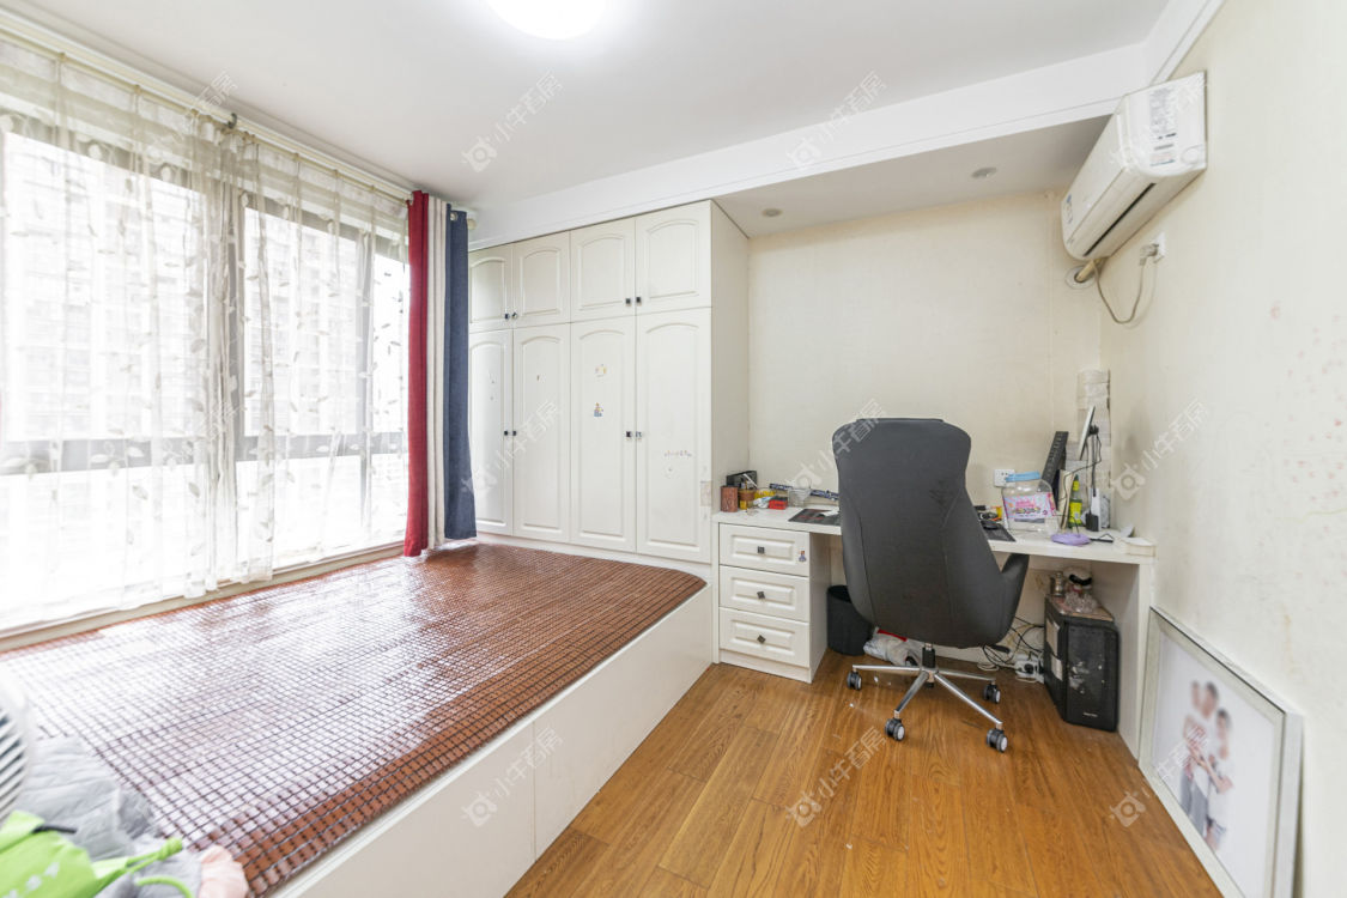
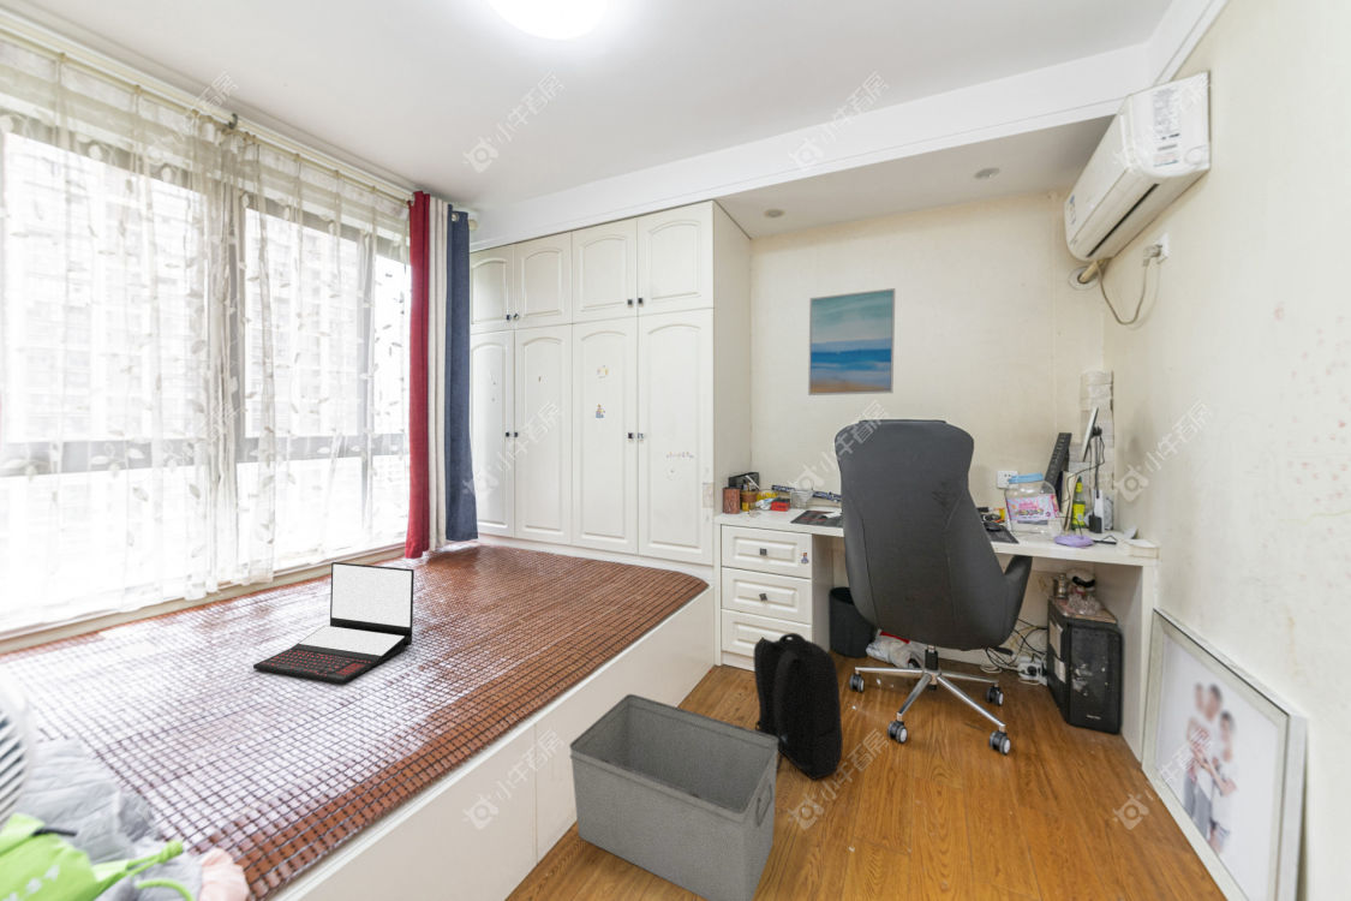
+ backpack (789, 694)
+ storage bin (675, 790)
+ wall art (850, 344)
+ laptop (337, 616)
